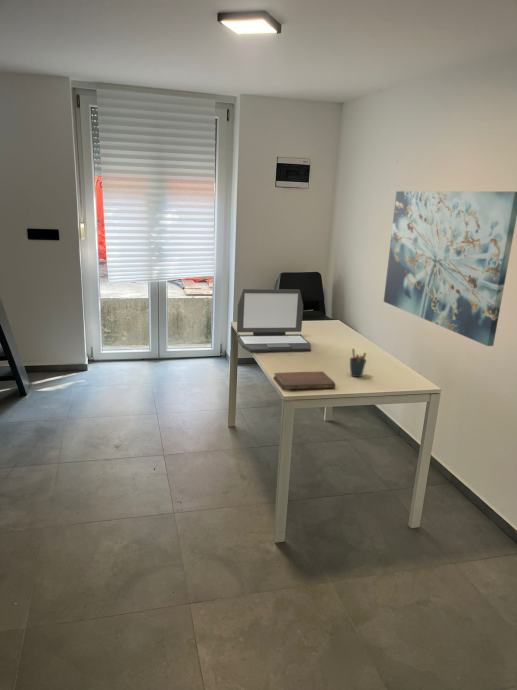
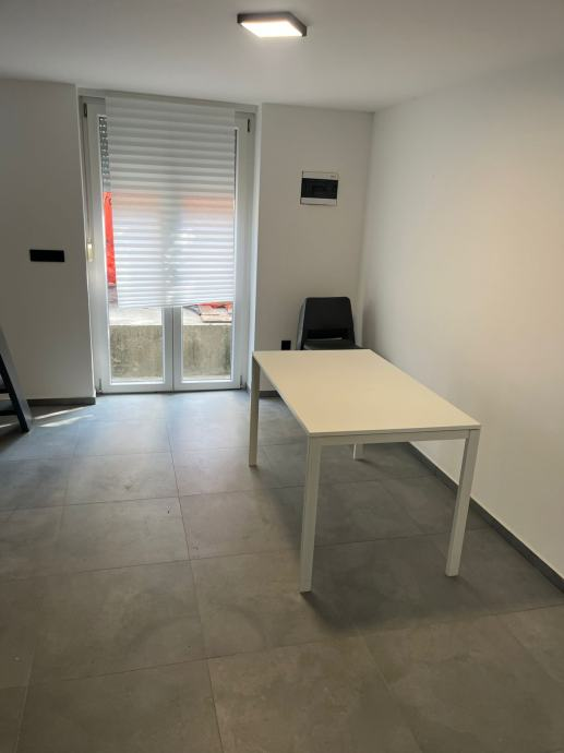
- notebook (303, 380)
- pen holder (357, 363)
- laptop (276, 319)
- wall art (438, 258)
